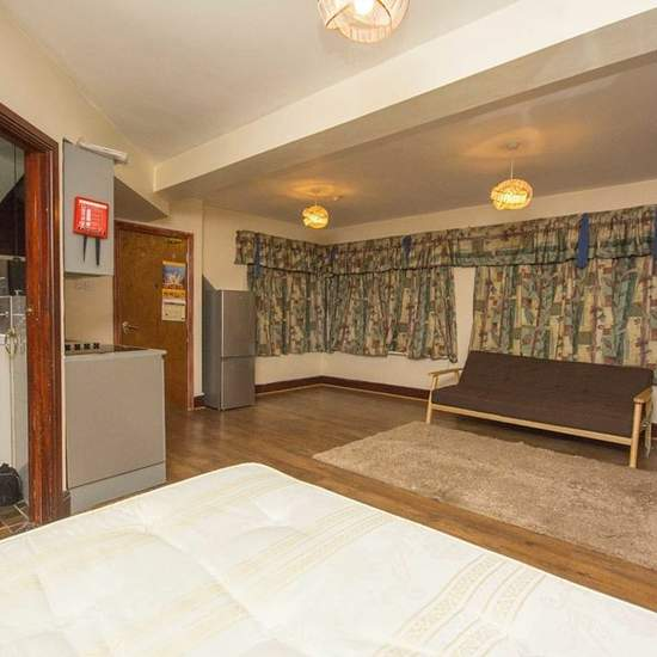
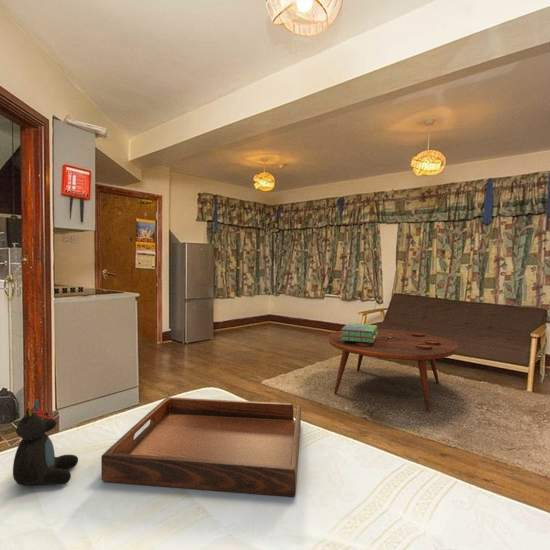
+ coffee table (388, 358)
+ stack of books (359, 334)
+ serving tray (217, 436)
+ teddy bear (46, 440)
